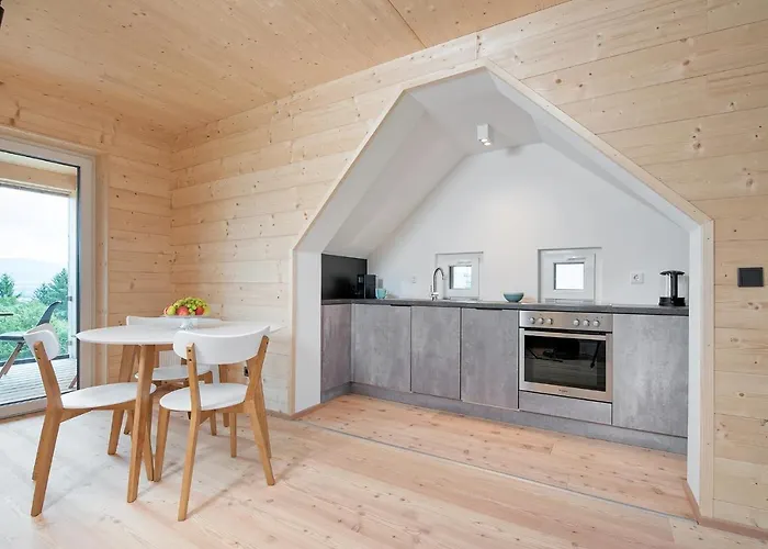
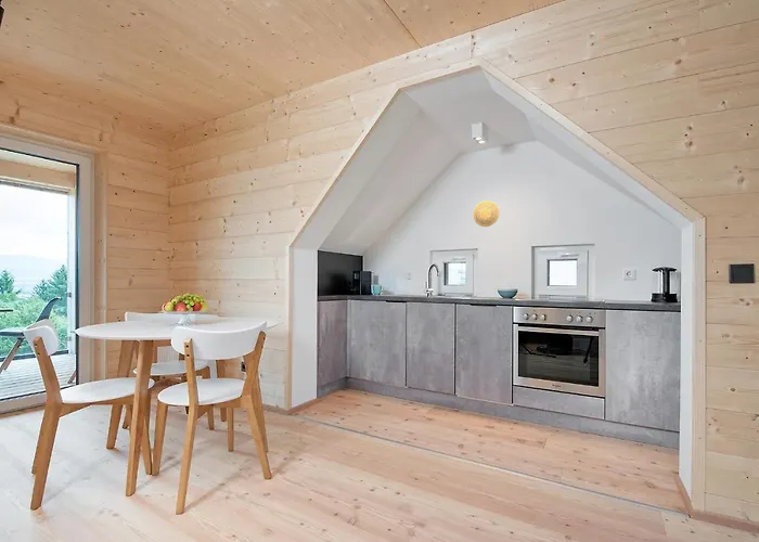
+ decorative plate (485, 214)
